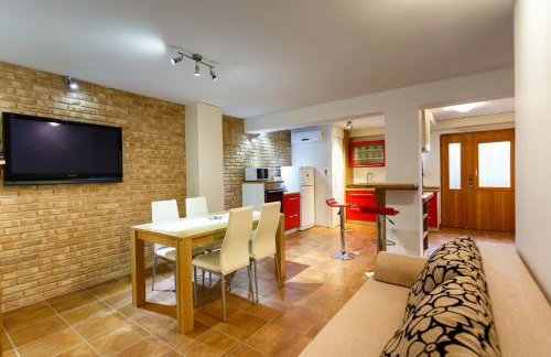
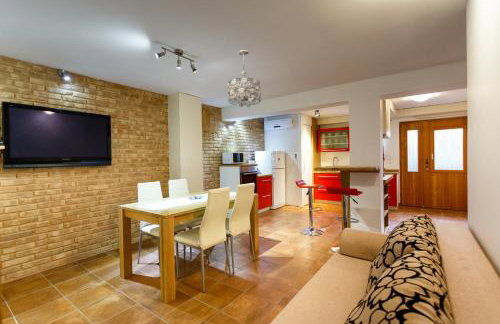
+ chandelier (243, 79)
